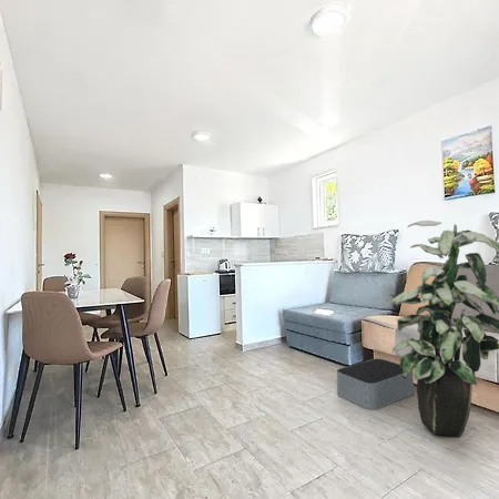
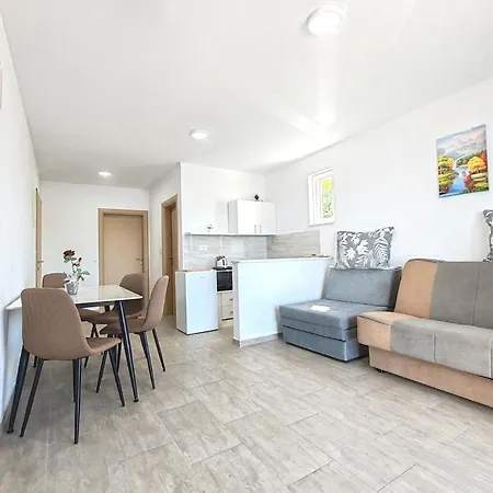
- storage bin (375, 381)
- indoor plant (441, 322)
